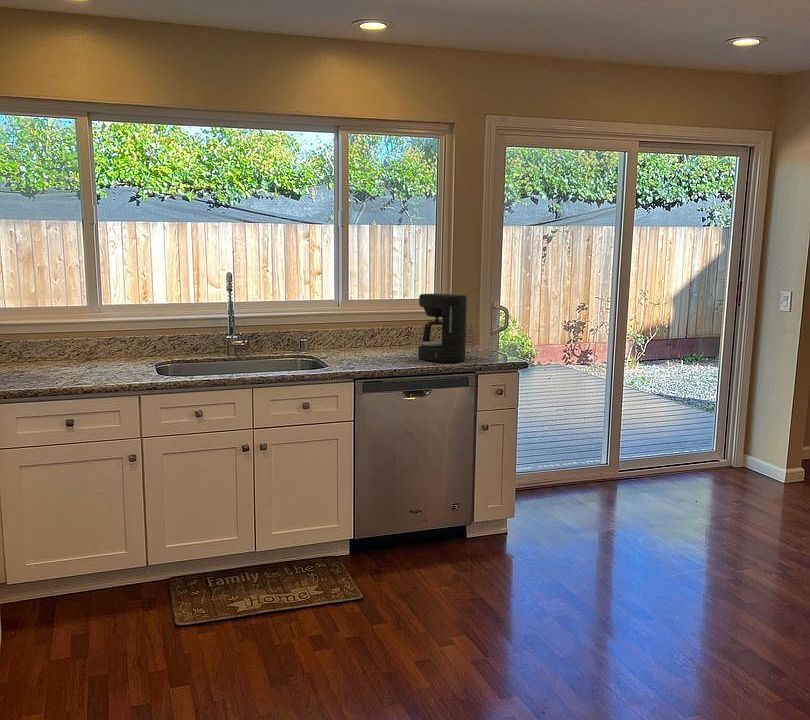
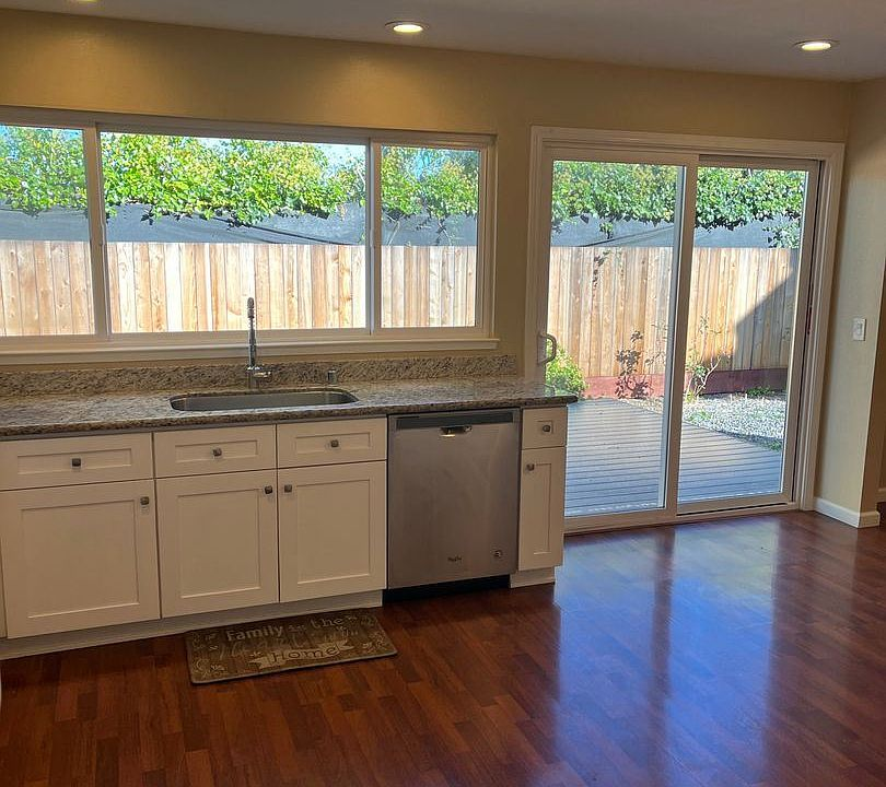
- coffee maker (442, 327)
